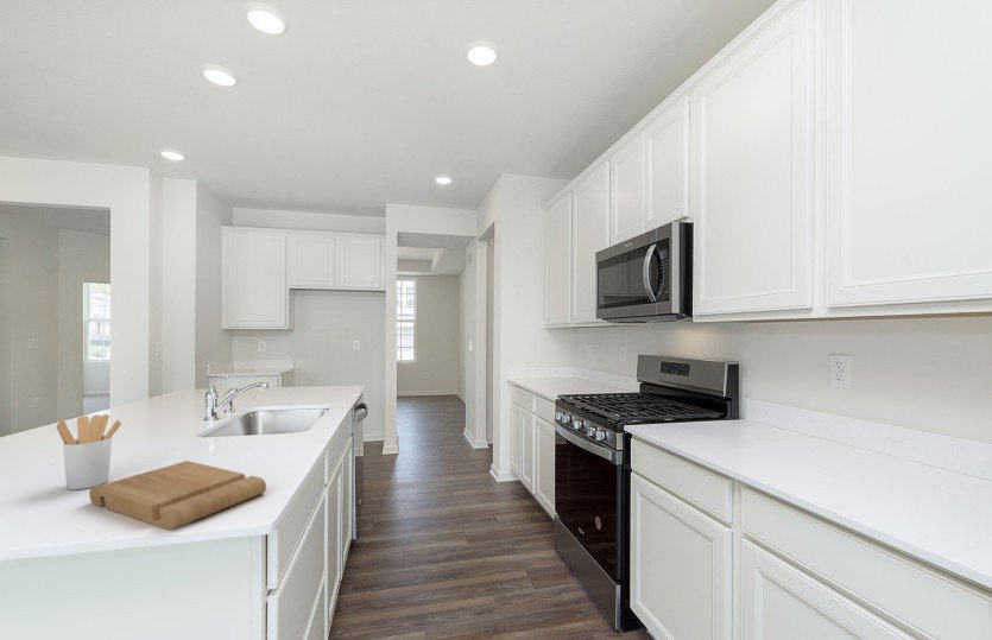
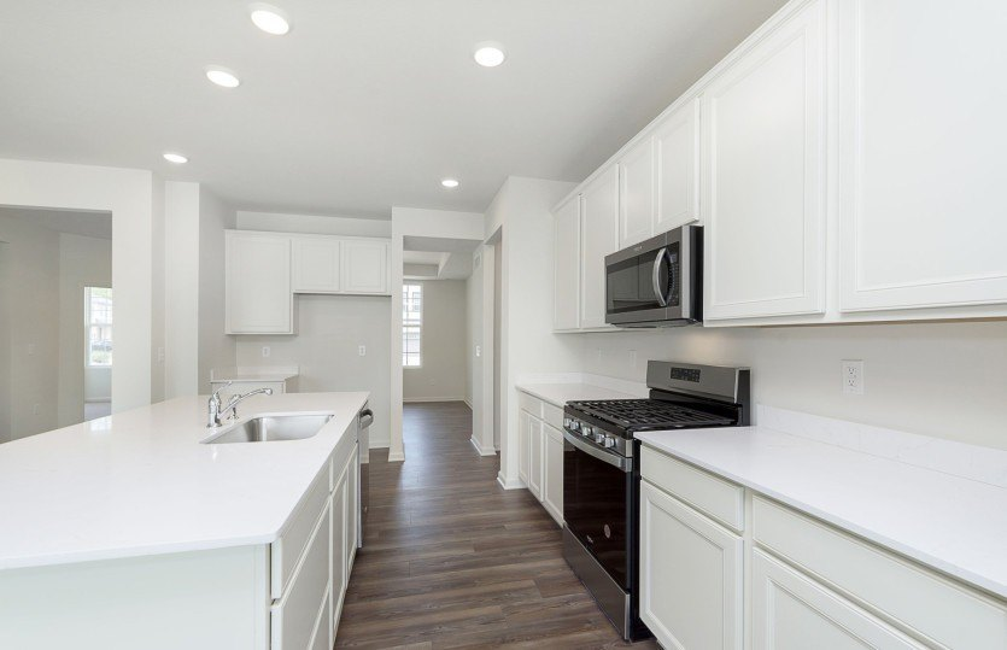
- utensil holder (89, 448)
- cutting board (179, 490)
